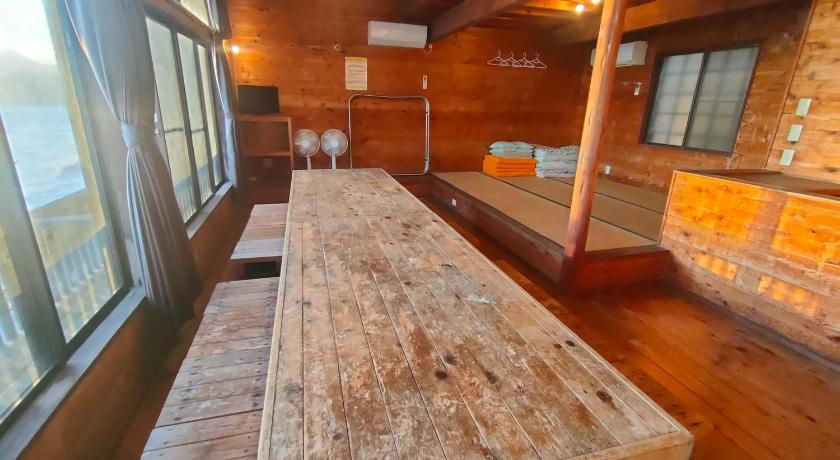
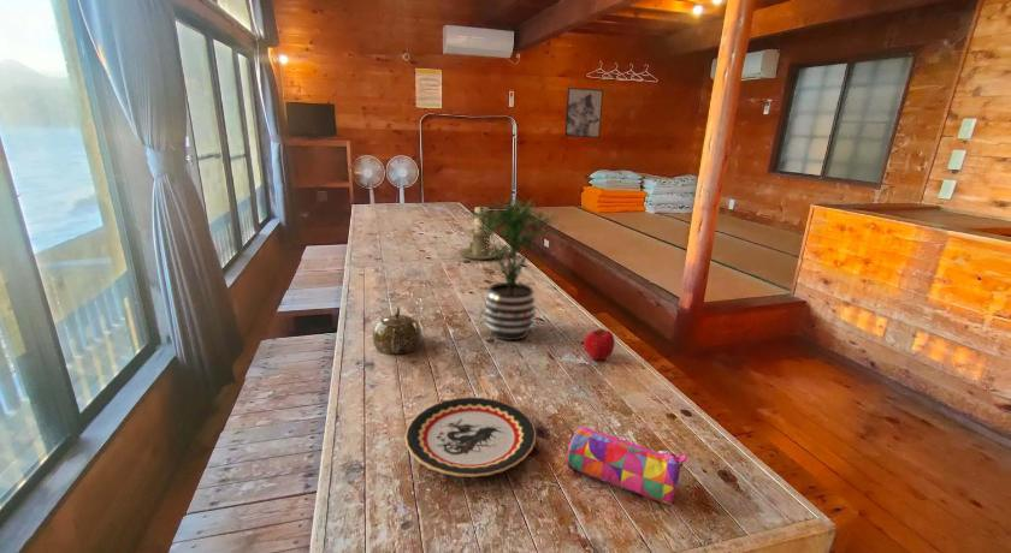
+ wall art (584, 113)
+ plate (471, 435)
+ fruit (598, 343)
+ pencil case (623, 460)
+ potted plant (509, 266)
+ teapot (396, 331)
+ candle holder (480, 231)
